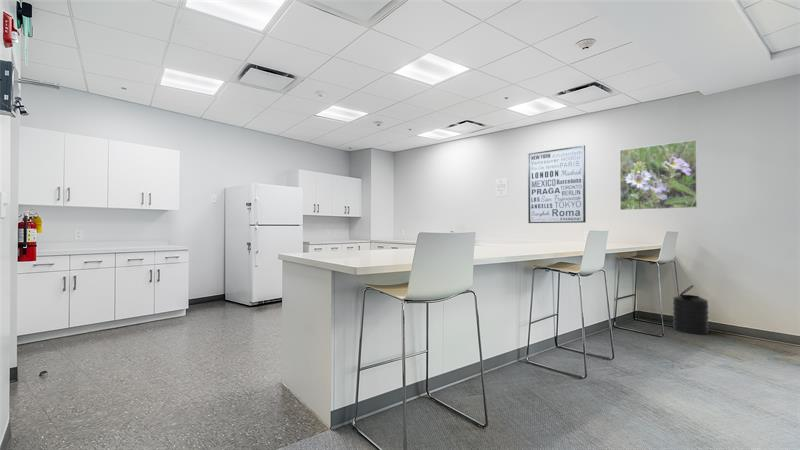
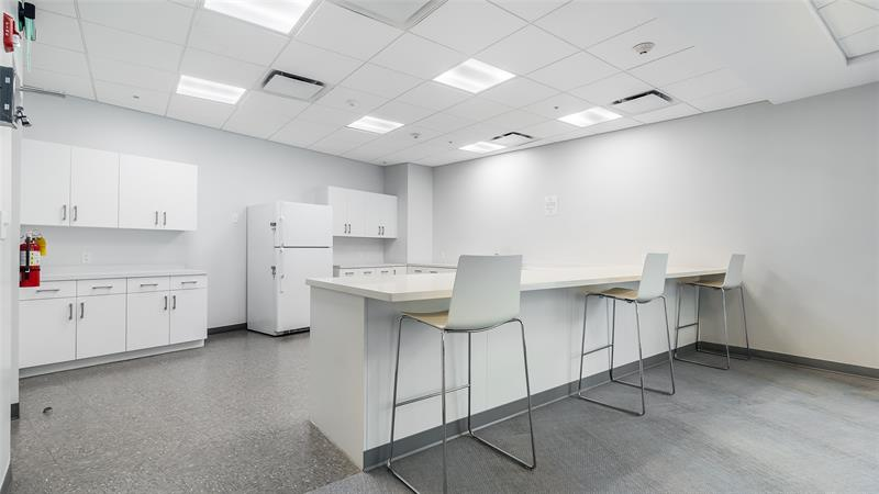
- wall art (555, 186)
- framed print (656, 177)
- trash can (690, 307)
